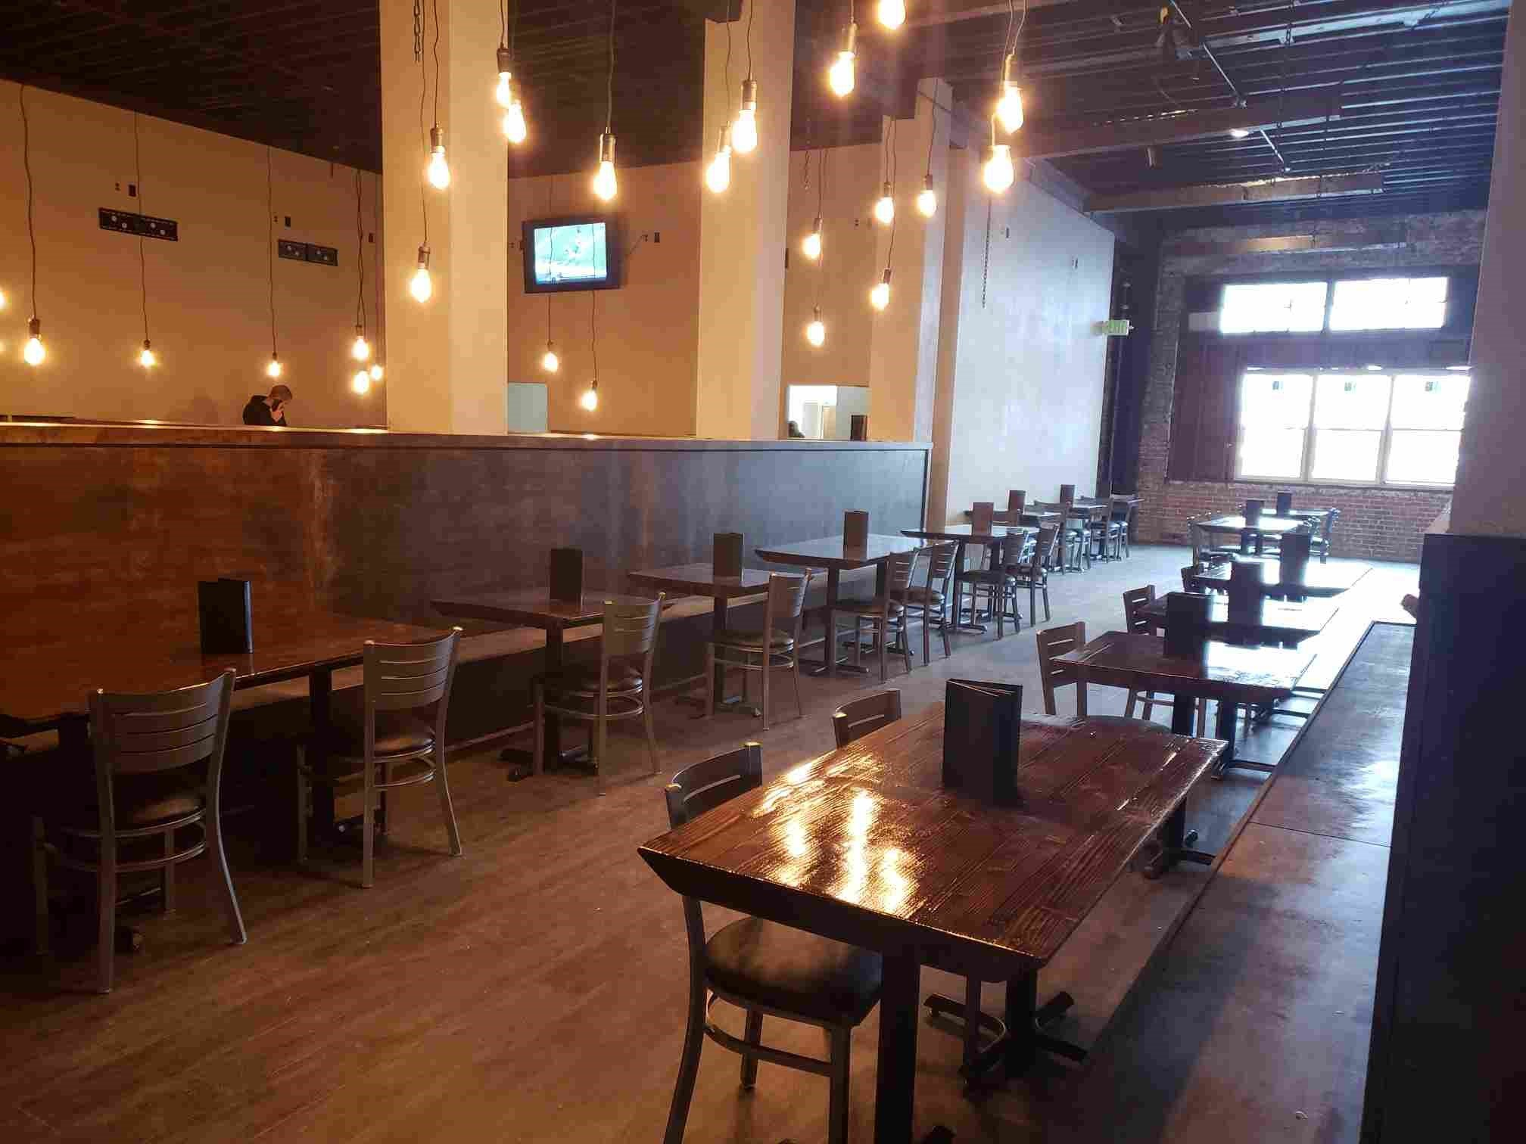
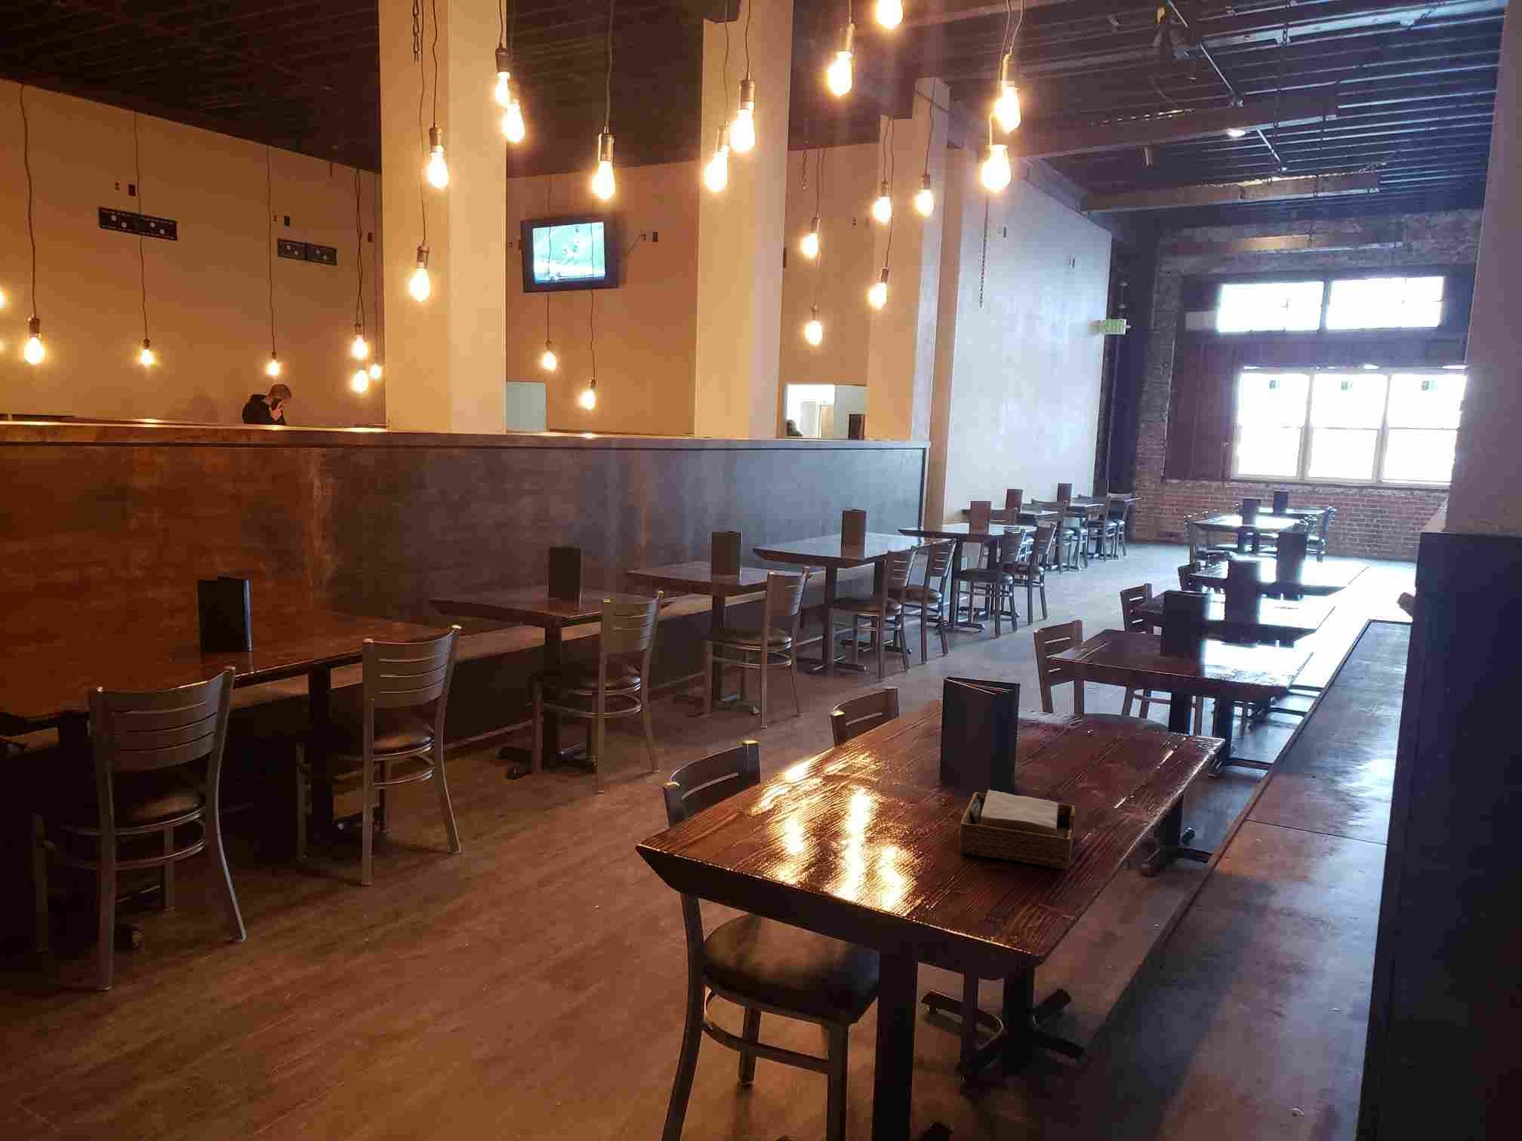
+ napkin holder (1019, 825)
